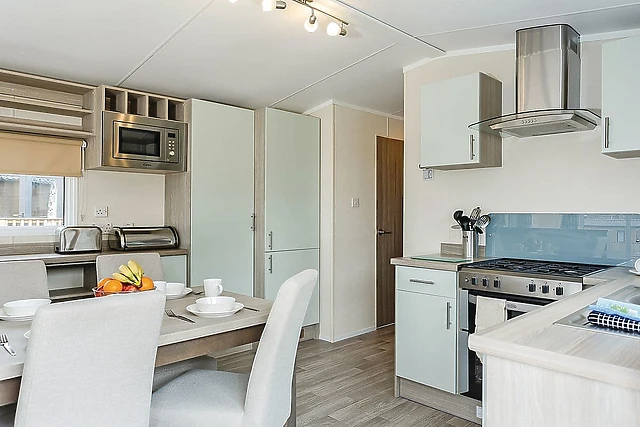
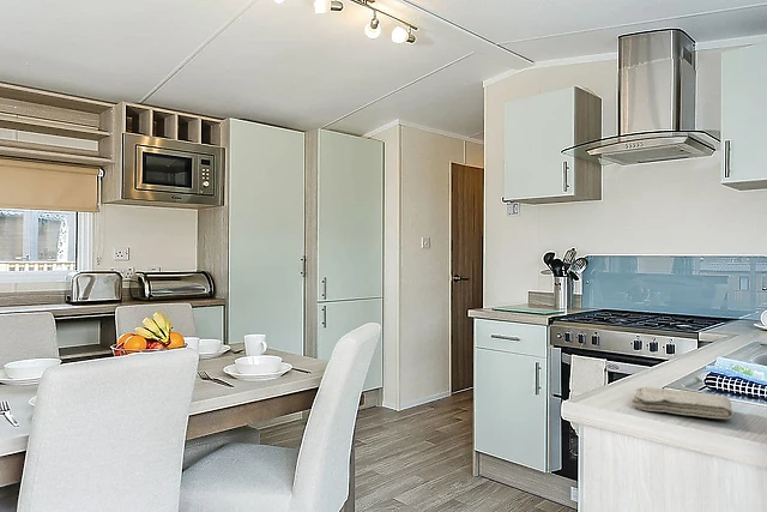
+ washcloth (681, 400)
